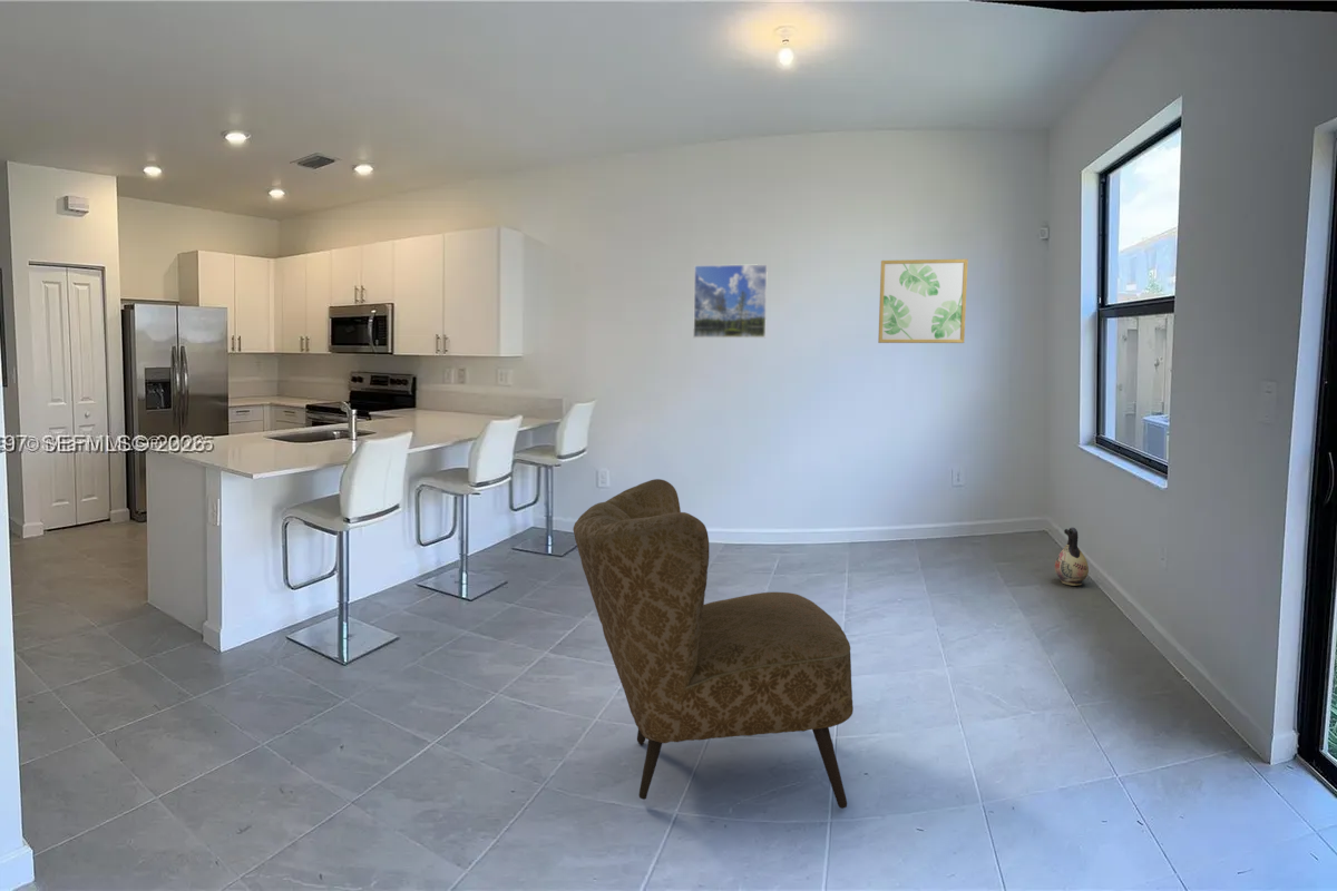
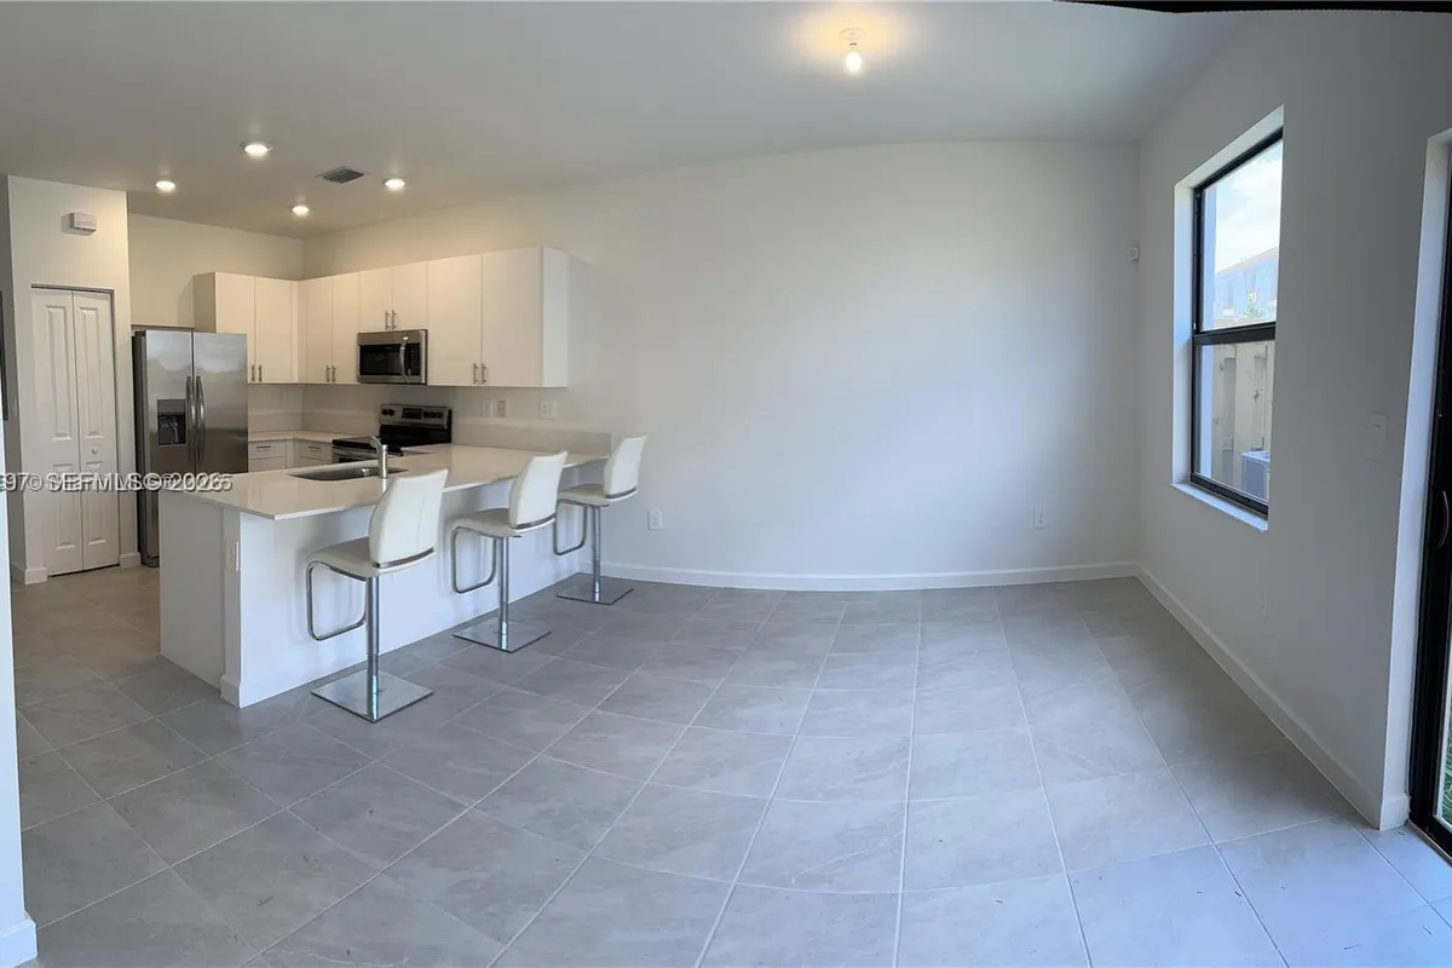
- wall art (921, 301)
- armchair (712, 631)
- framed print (730, 301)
- ceramic jug (1072, 555)
